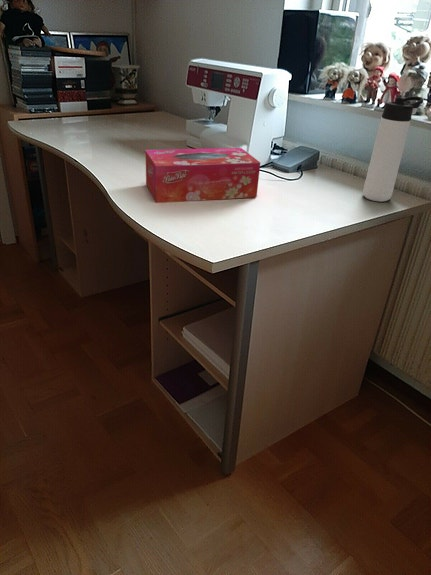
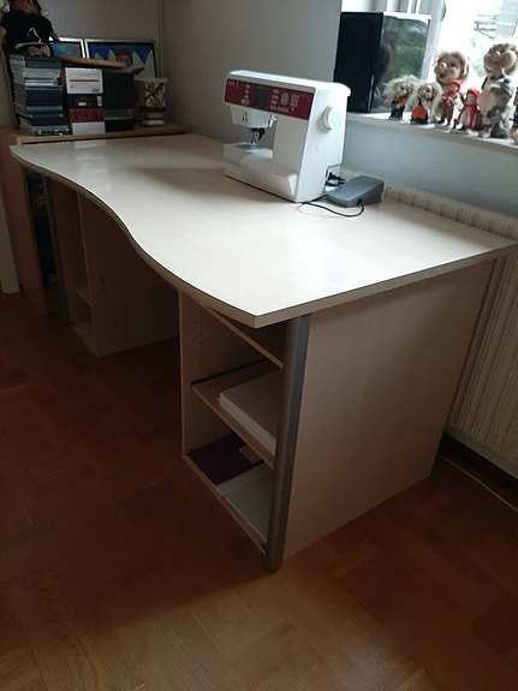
- tissue box (201, 173)
- thermos bottle (392, 149)
